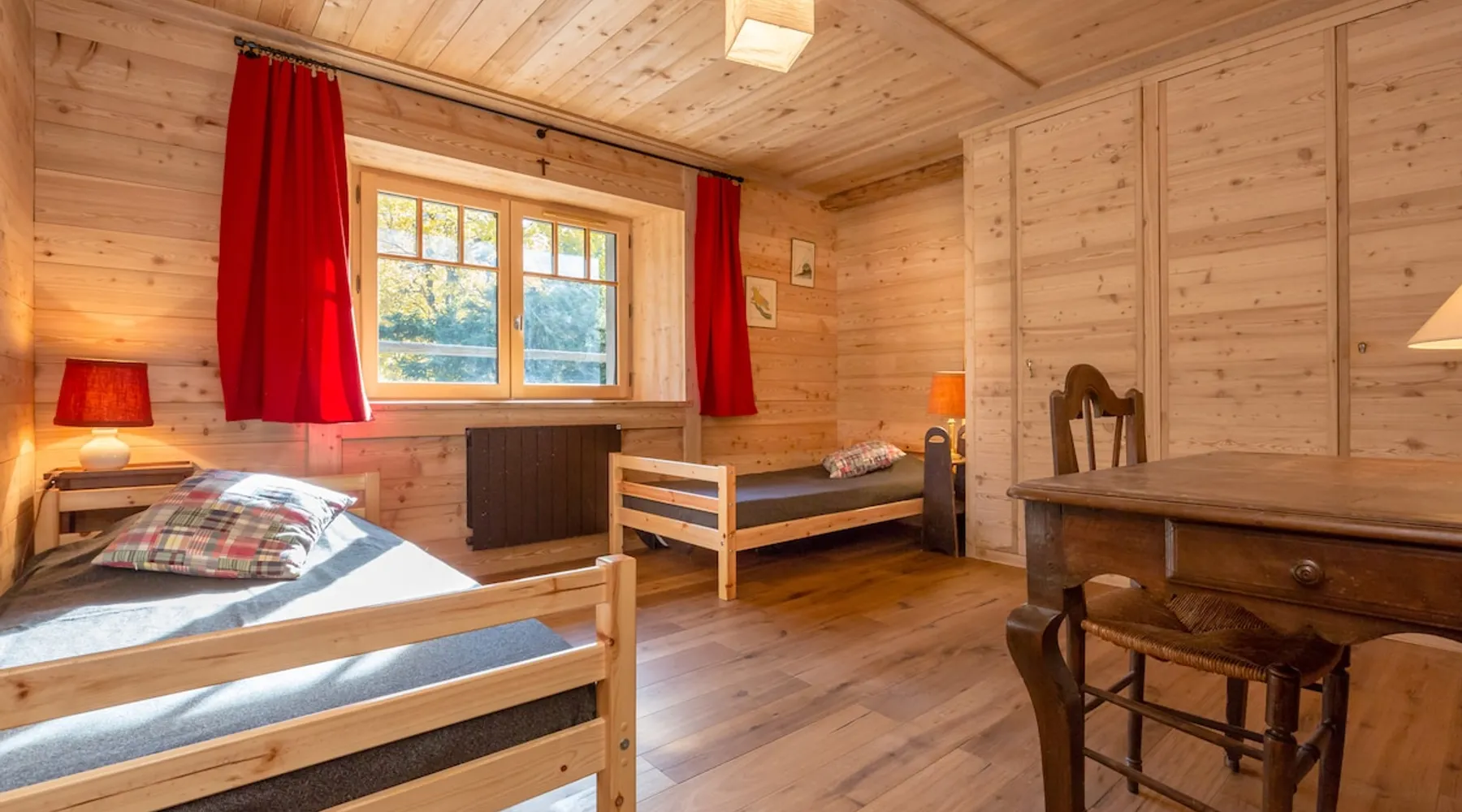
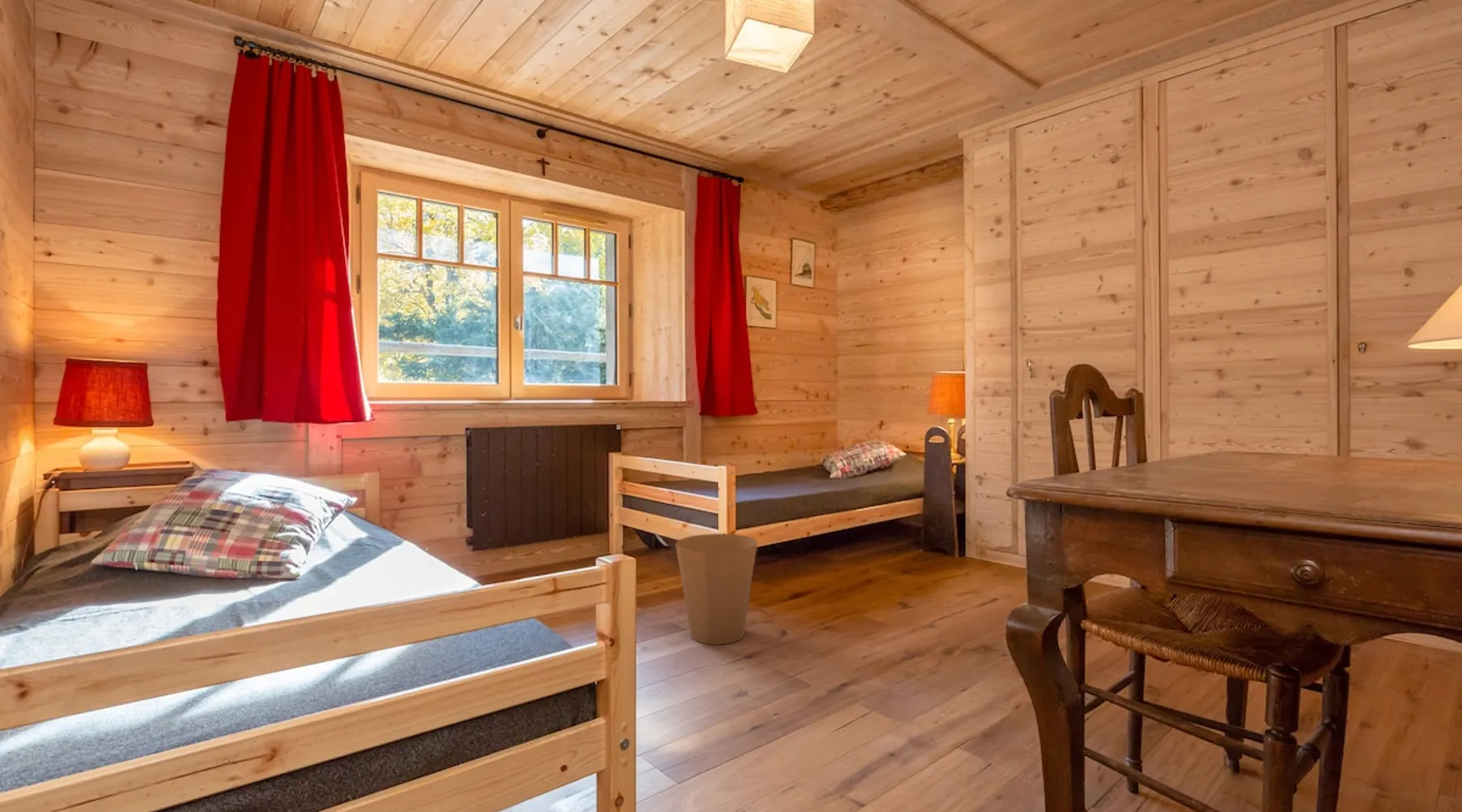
+ trash can (716, 588)
